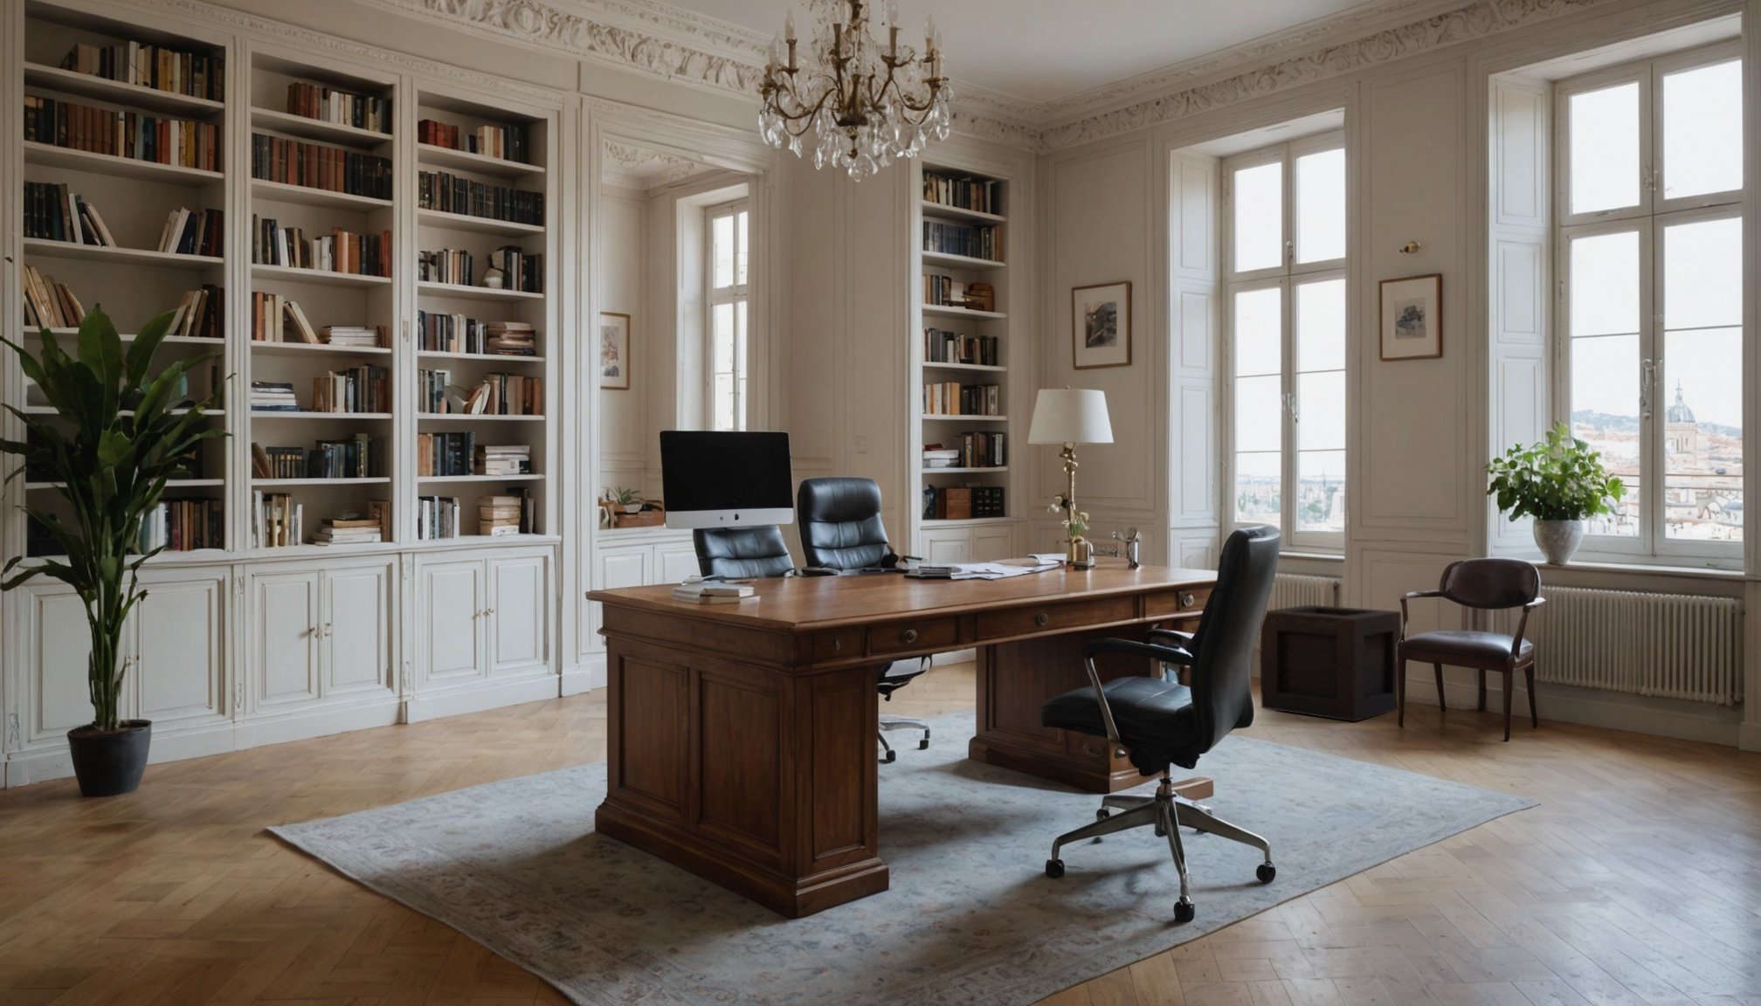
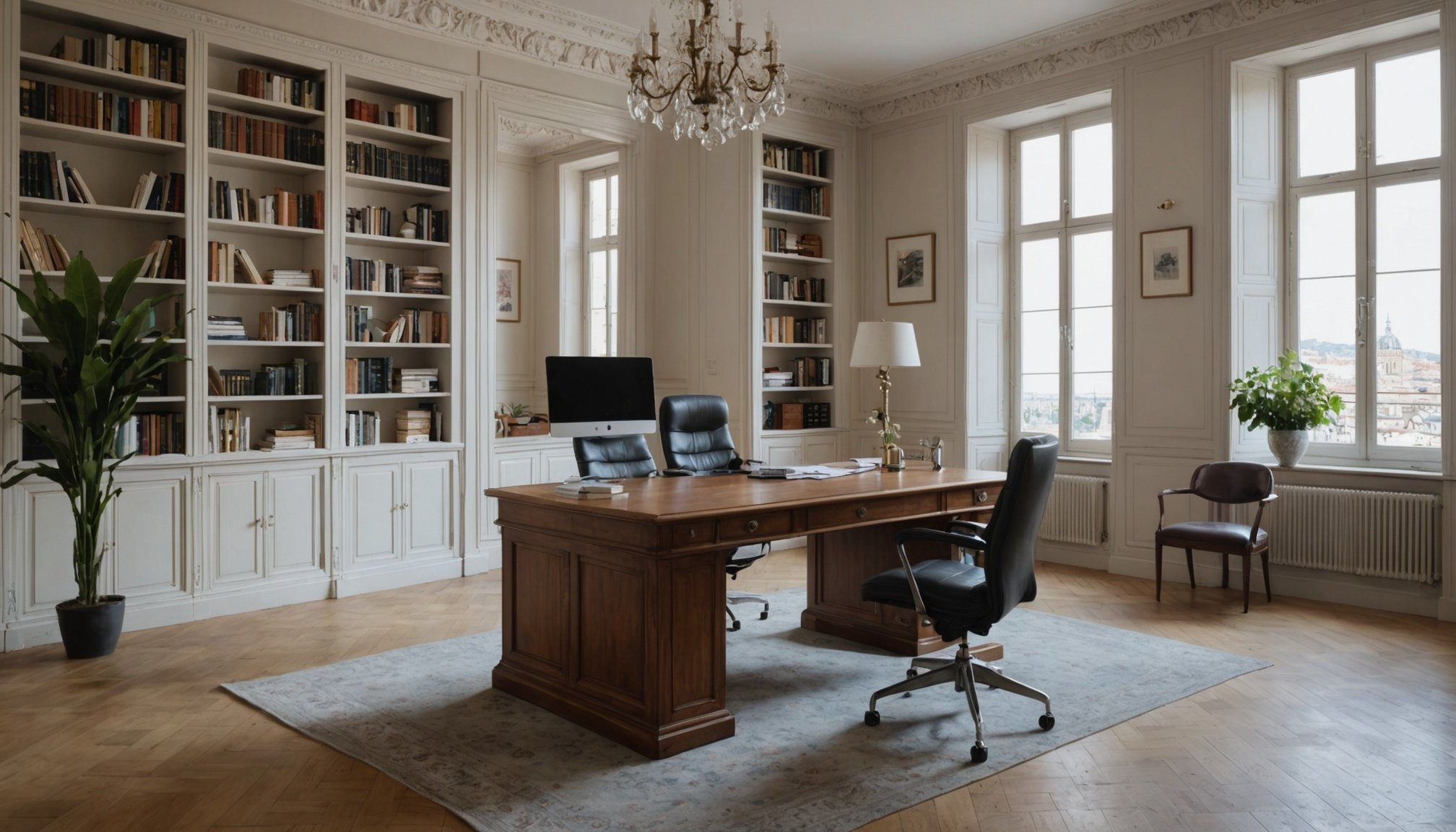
- wooden crate (1330, 659)
